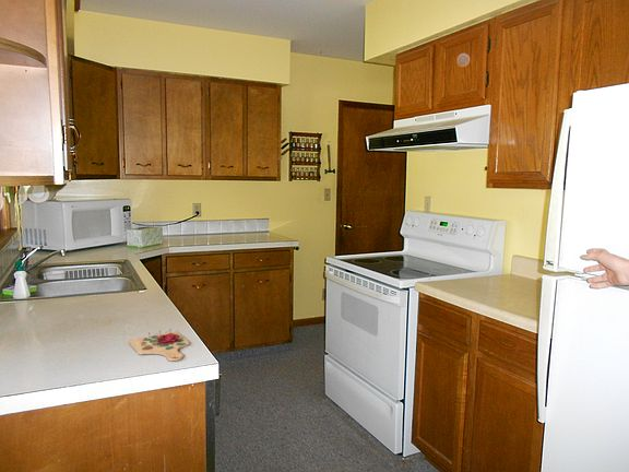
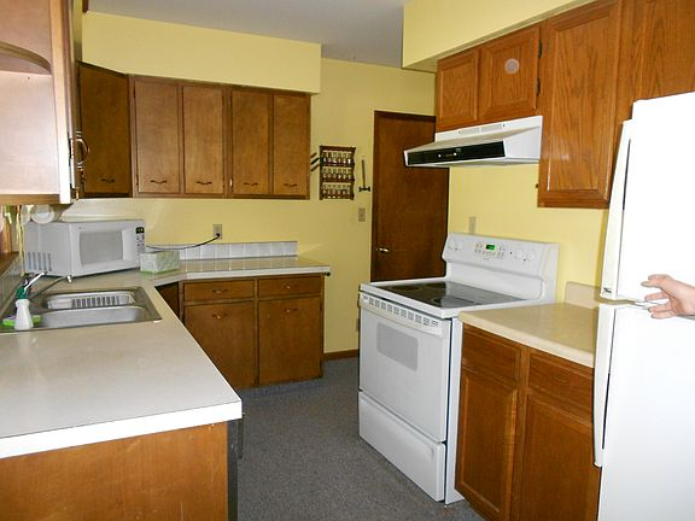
- cutting board (164, 343)
